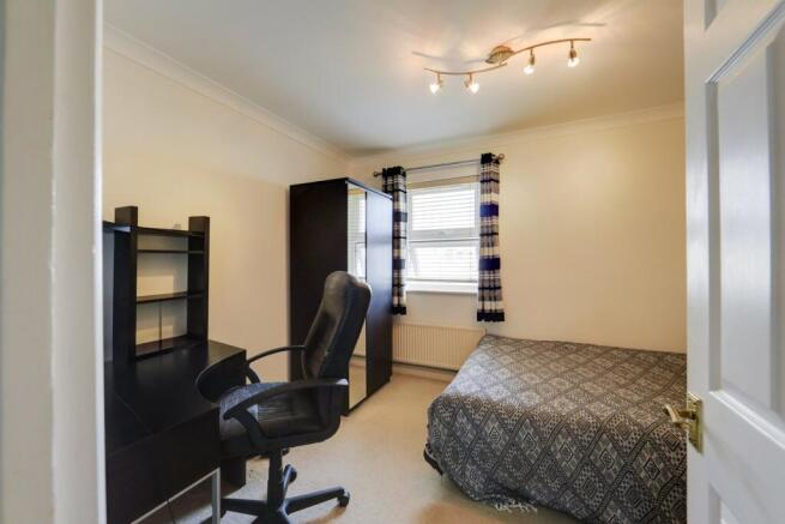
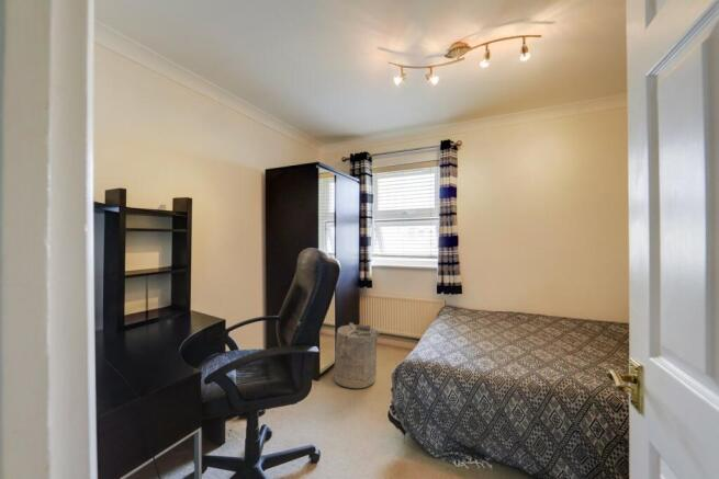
+ laundry hamper (353, 352)
